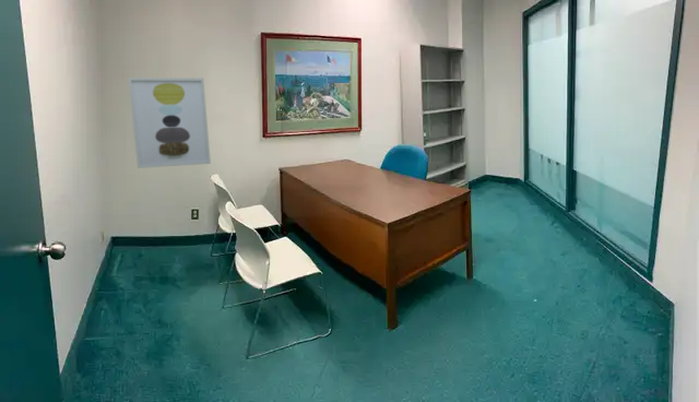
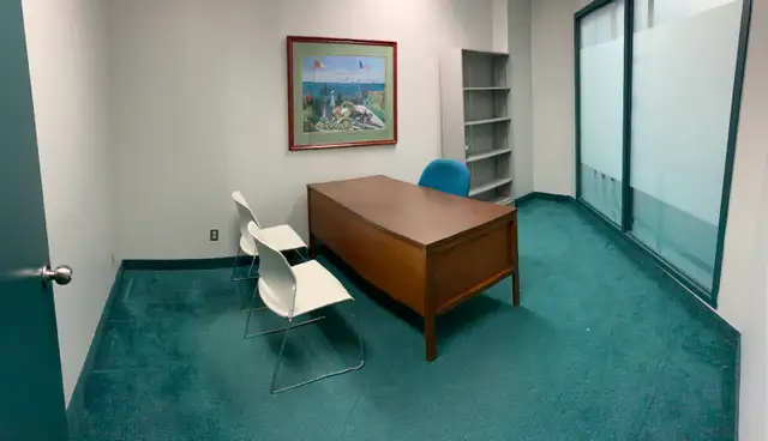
- wall art (170, 122)
